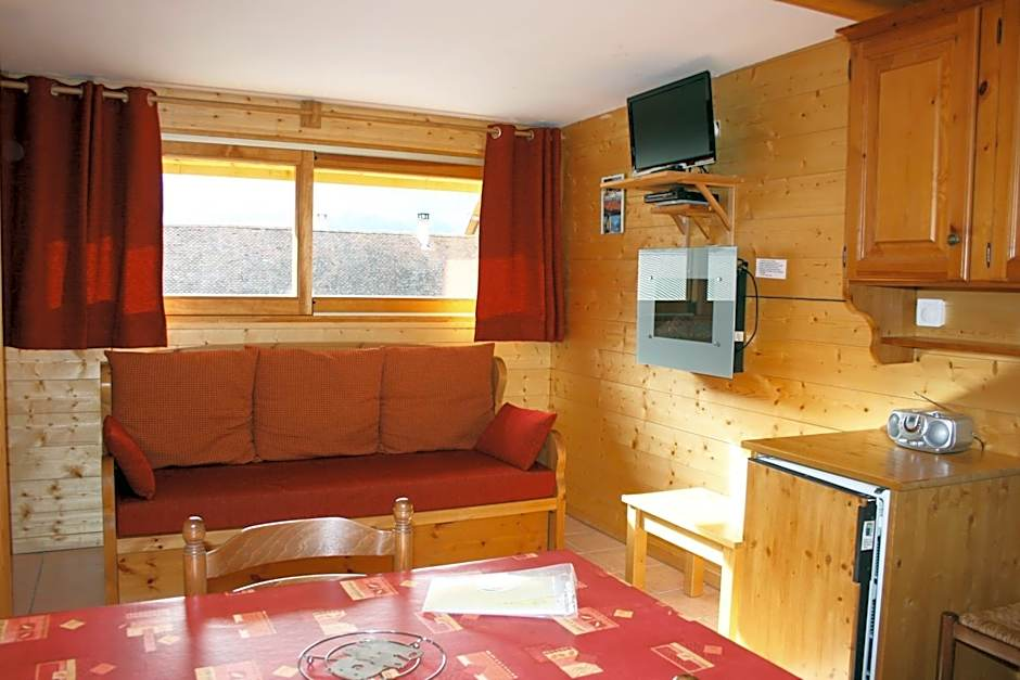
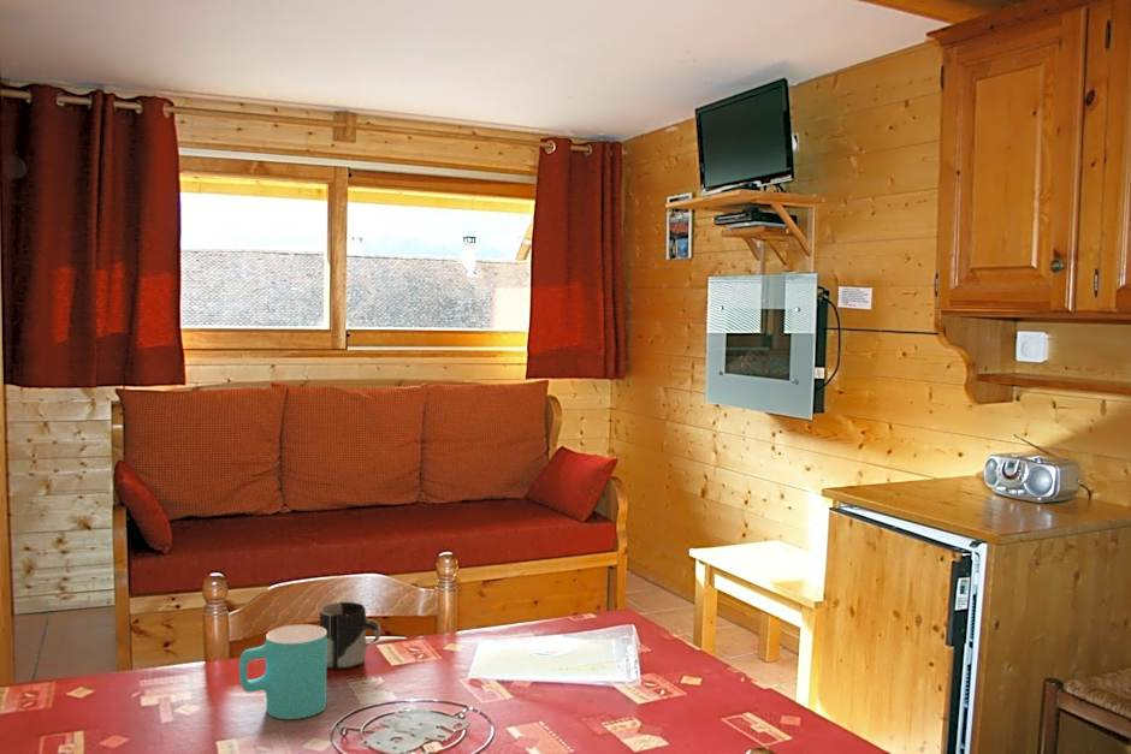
+ cup (284, 671)
+ cup (350, 635)
